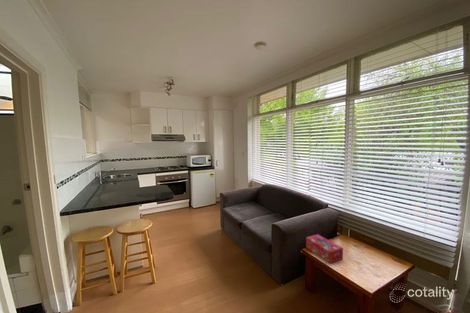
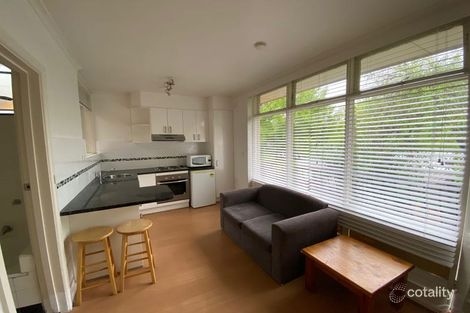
- tissue box (323, 247)
